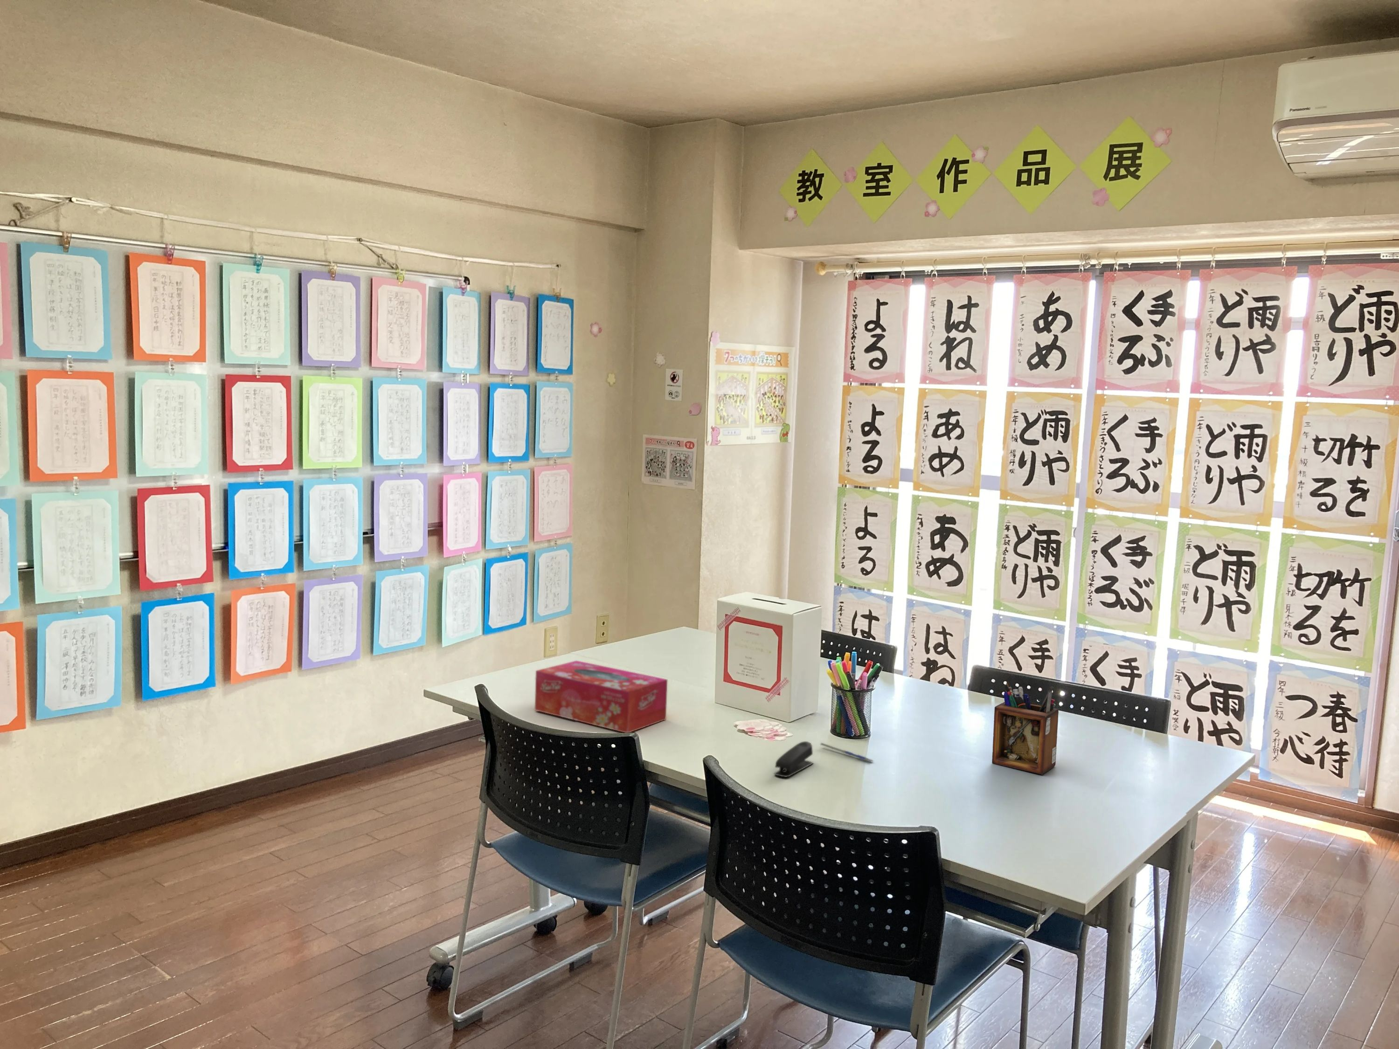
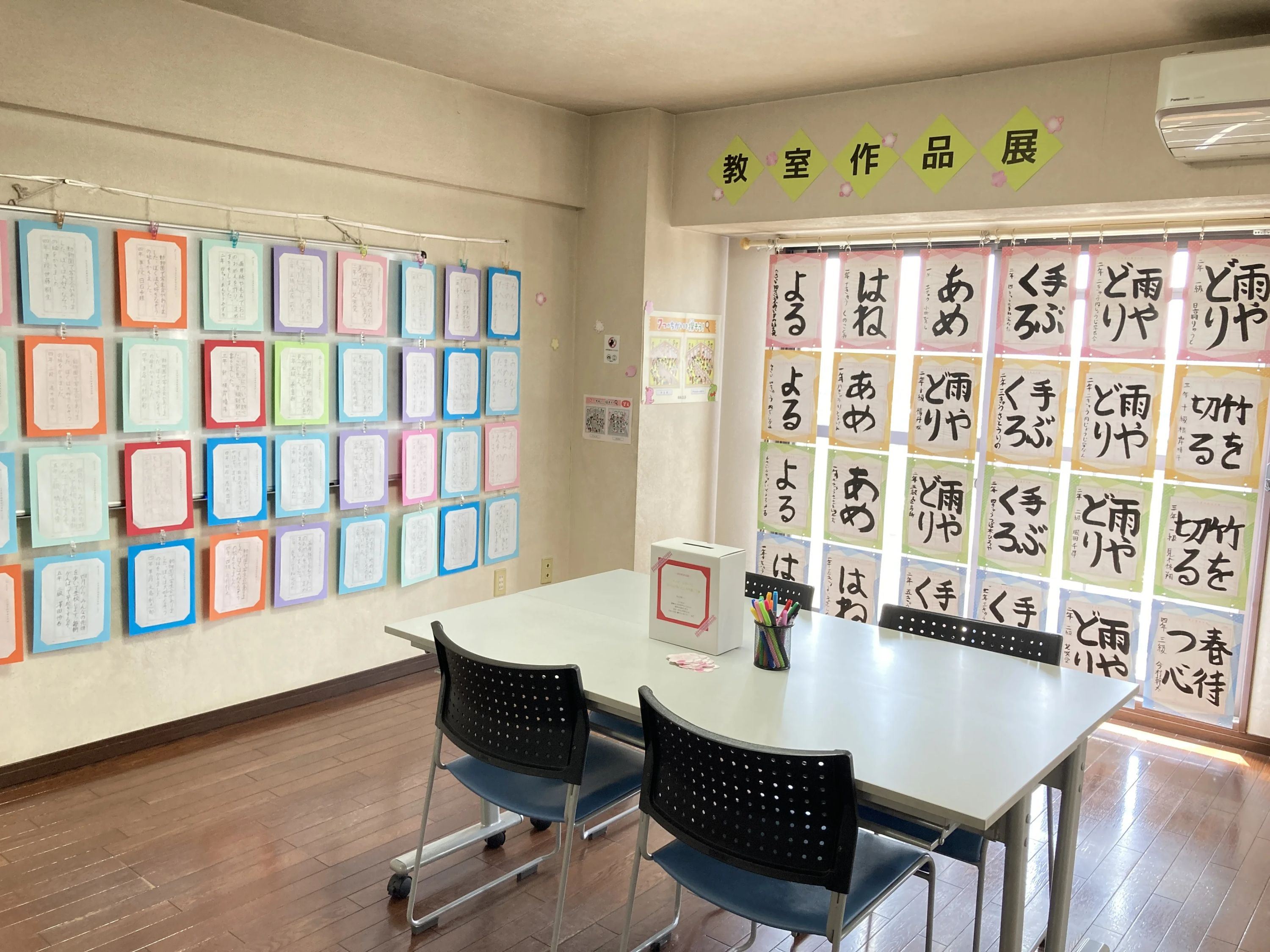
- pen (845, 751)
- stapler (794, 758)
- tissue box (600, 694)
- desk organizer (1026, 725)
